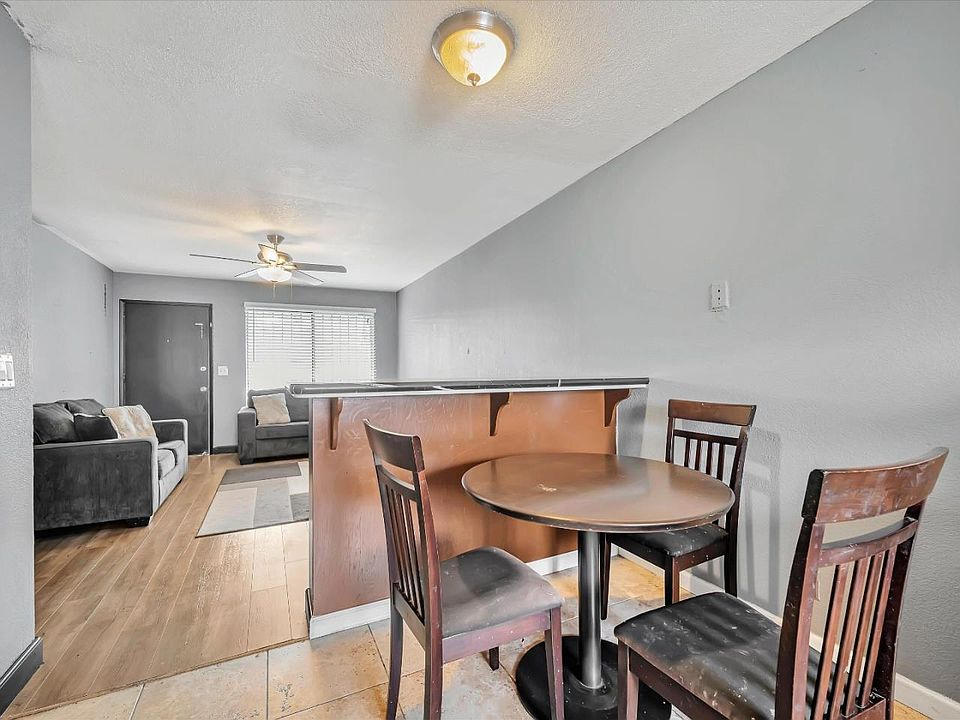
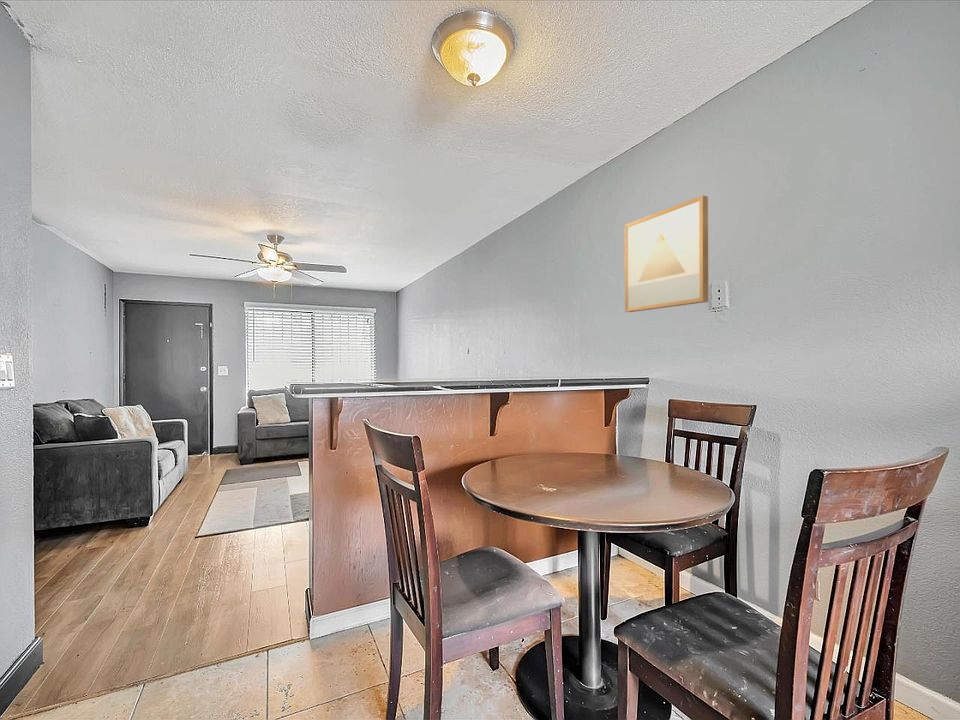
+ wall art (662, 259)
